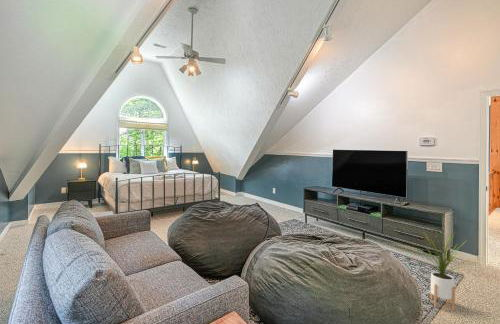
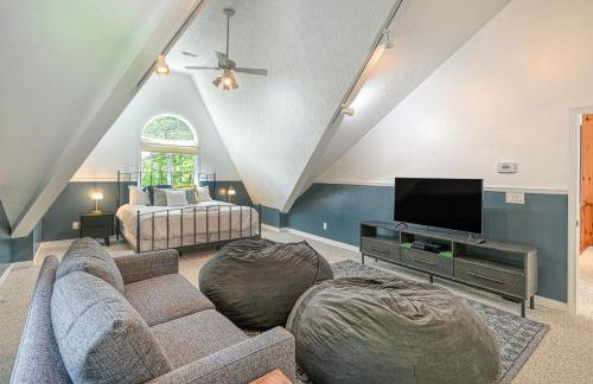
- house plant (442, 266)
